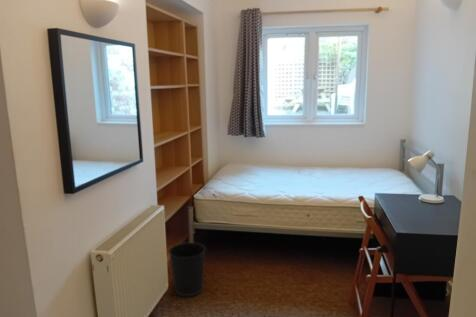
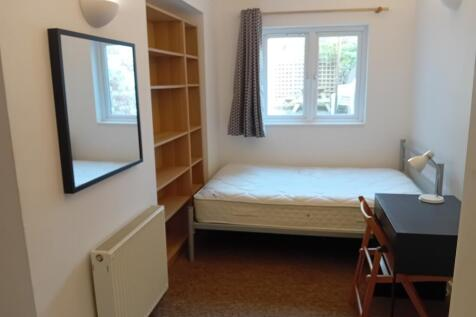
- wastebasket (188, 269)
